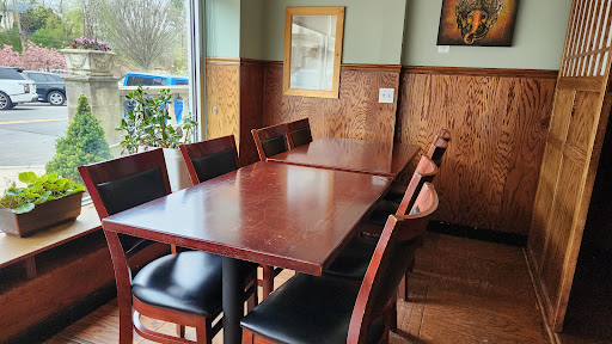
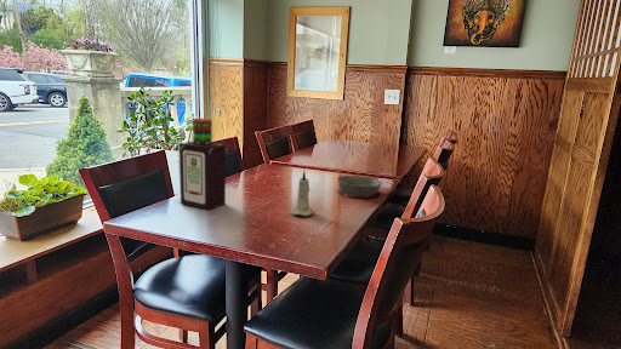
+ candle (303, 191)
+ bowl (358, 185)
+ bottle (203, 161)
